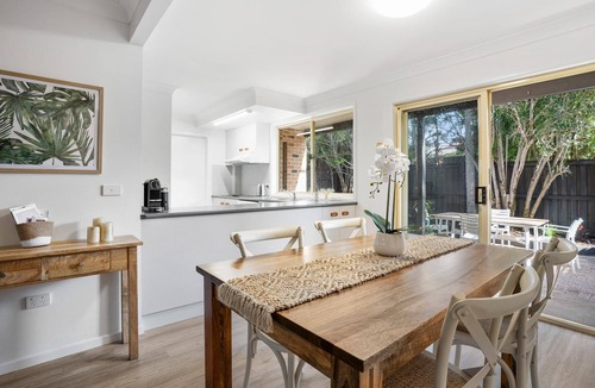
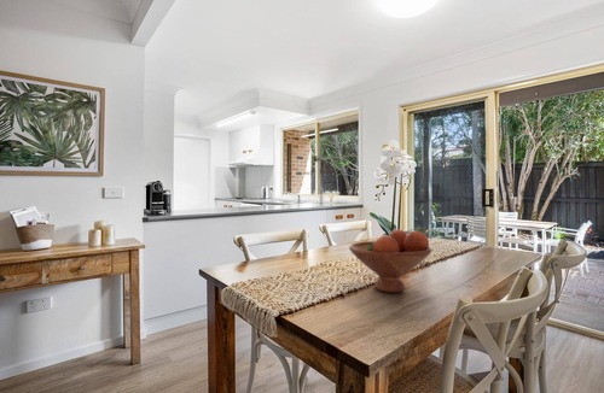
+ fruit bowl (389, 259)
